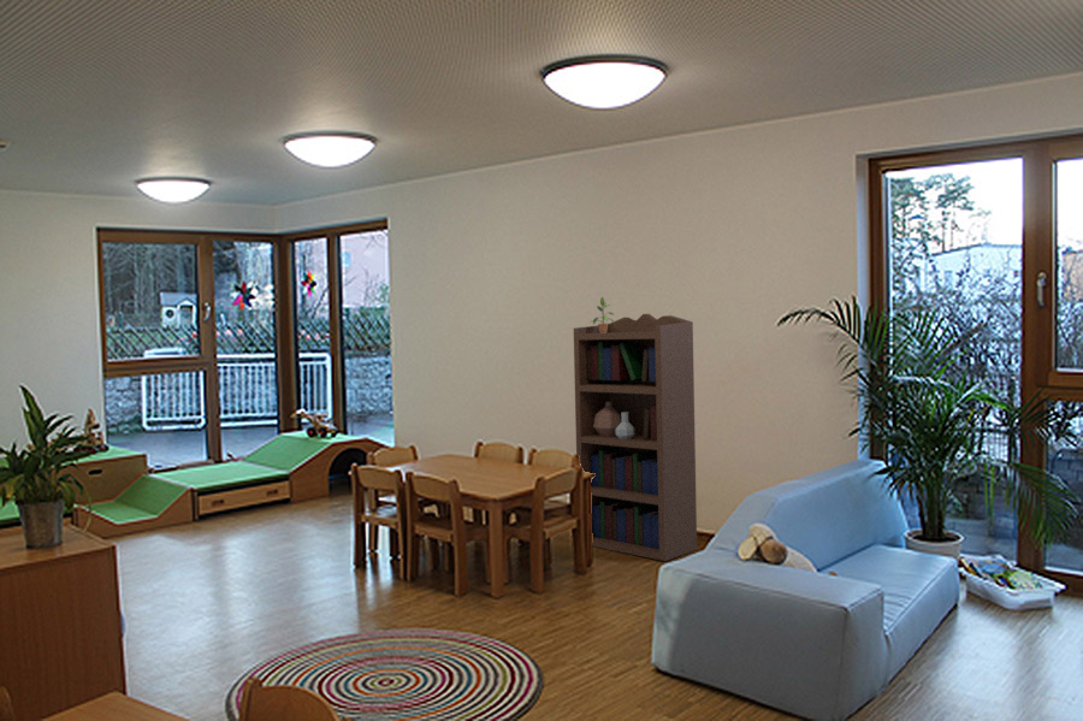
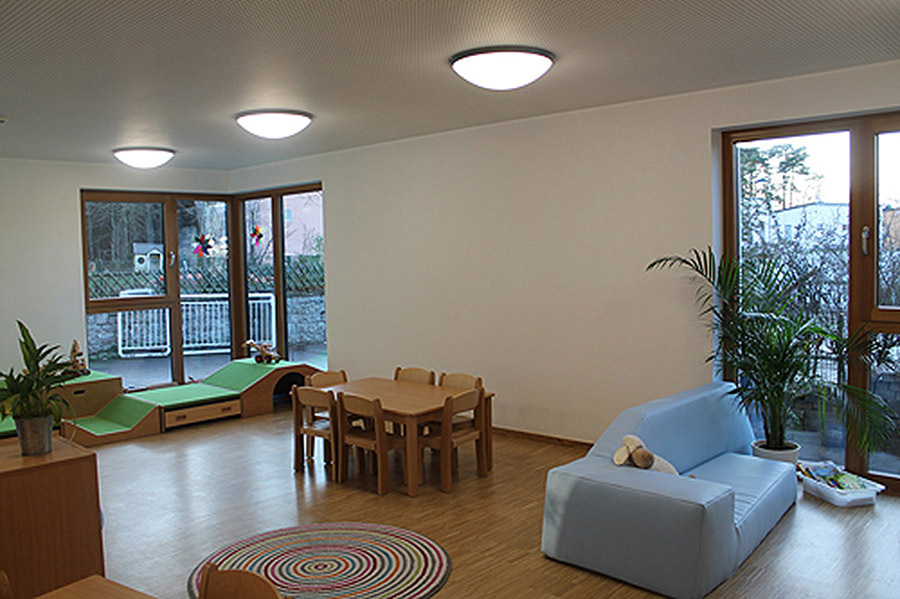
- bookcase (633, 430)
- potted plant (599, 317)
